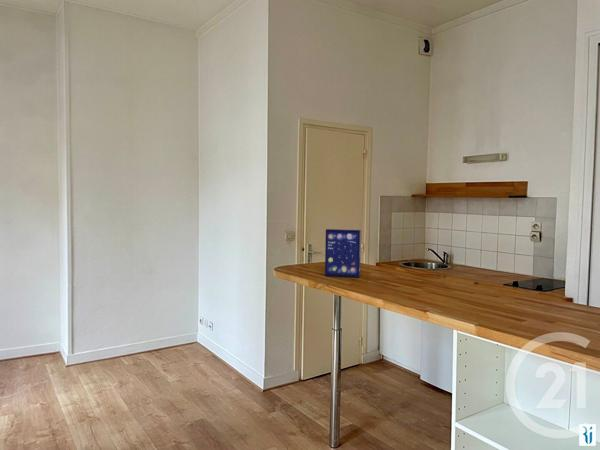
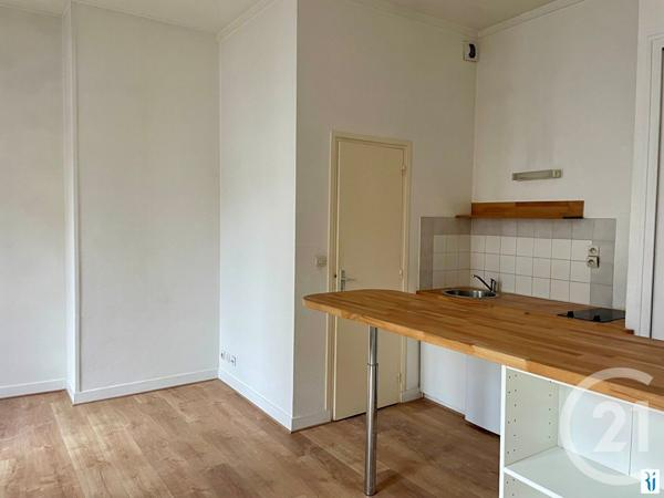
- cereal box (342, 252)
